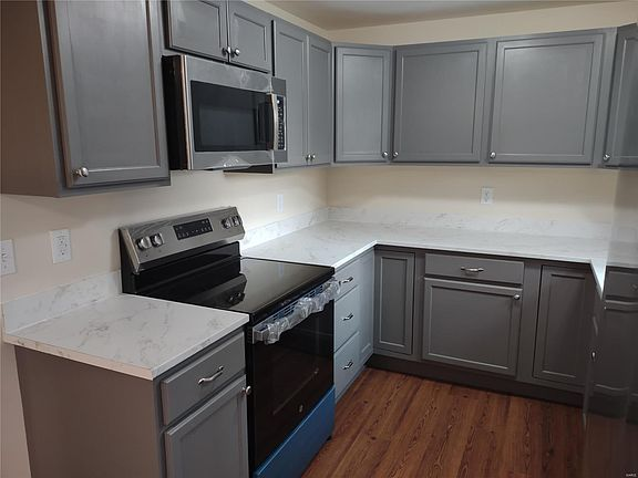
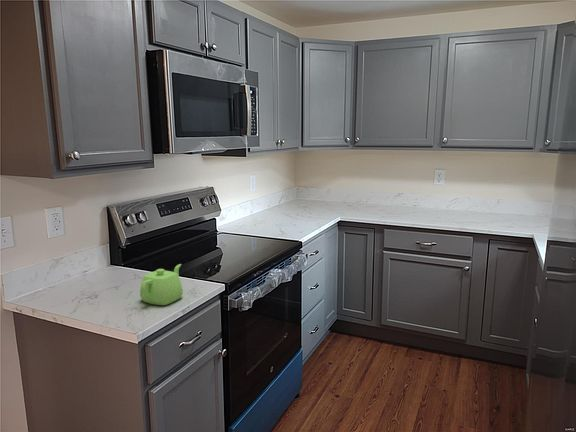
+ teapot (162, 283)
